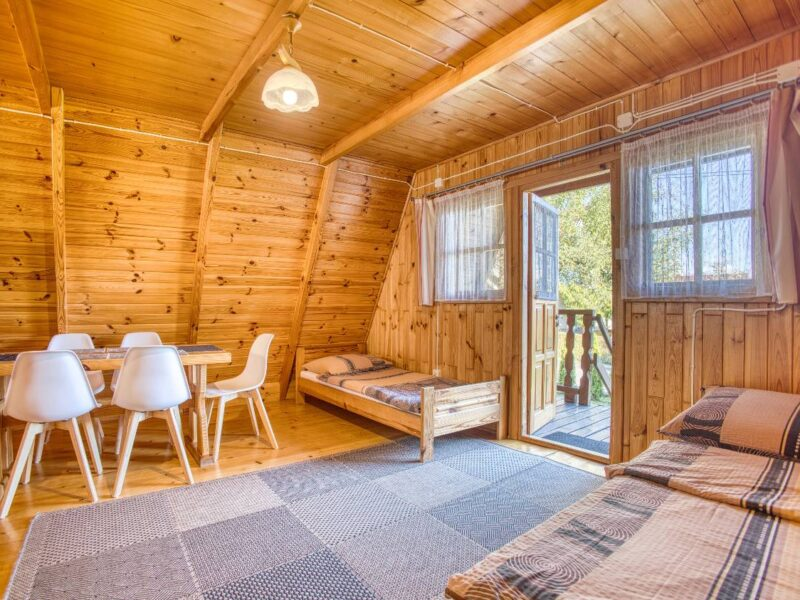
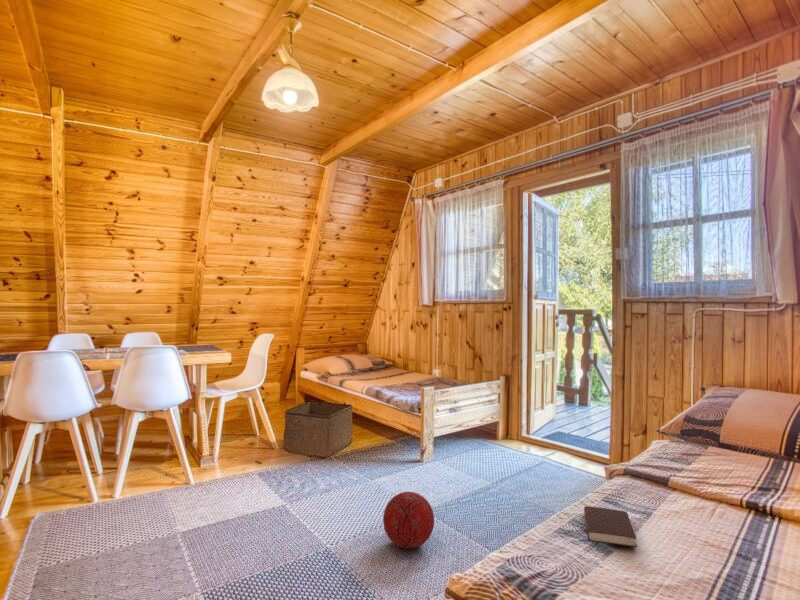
+ ball (408, 519)
+ book (608, 524)
+ storage bin (318, 427)
